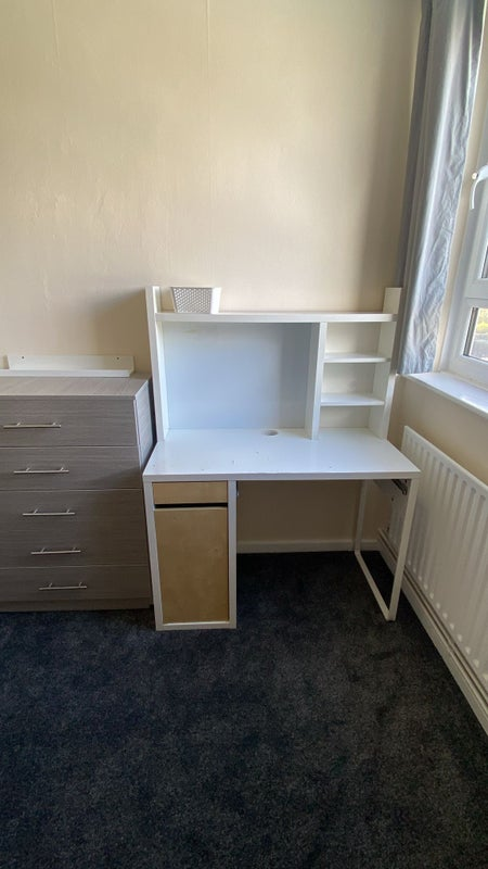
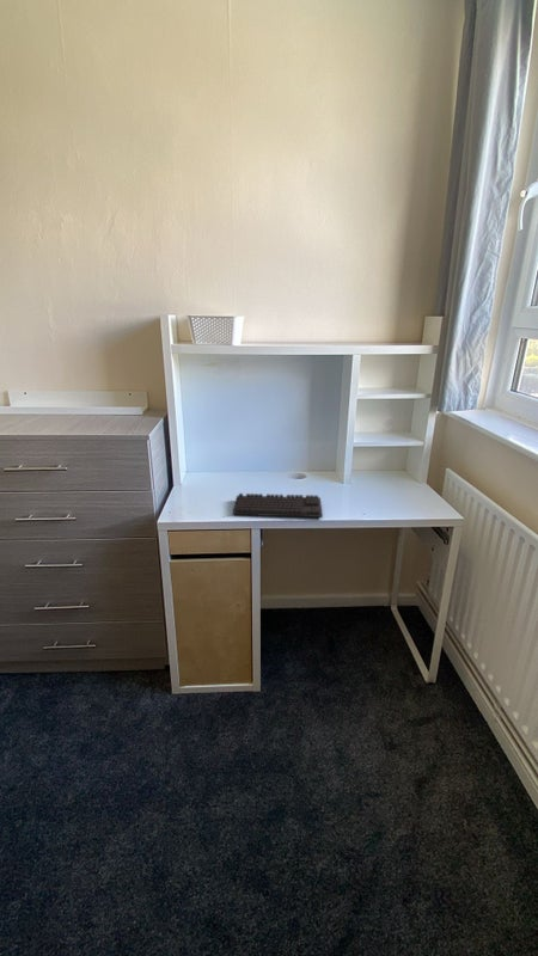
+ keyboard (277, 504)
